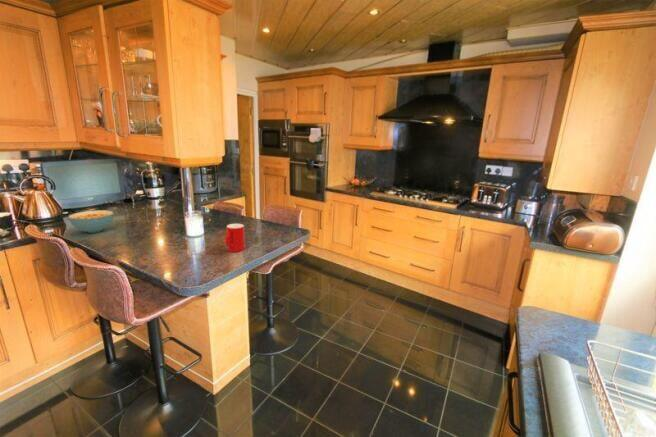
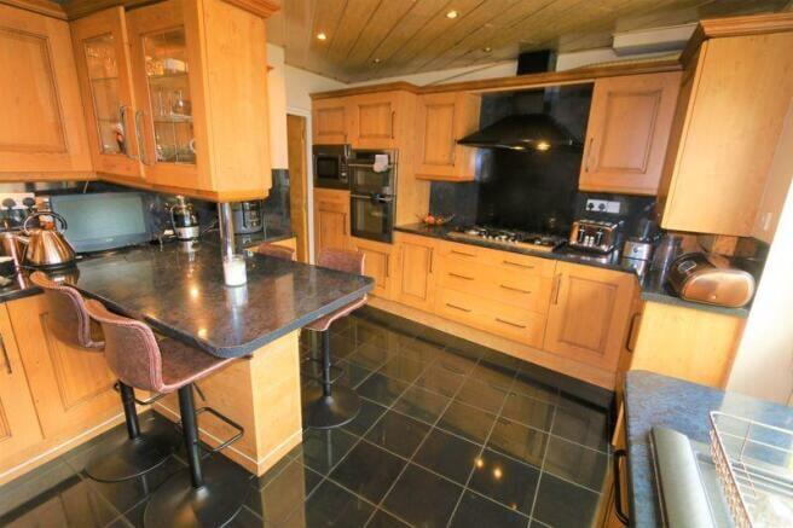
- cup (233, 238)
- cereal bowl (93, 222)
